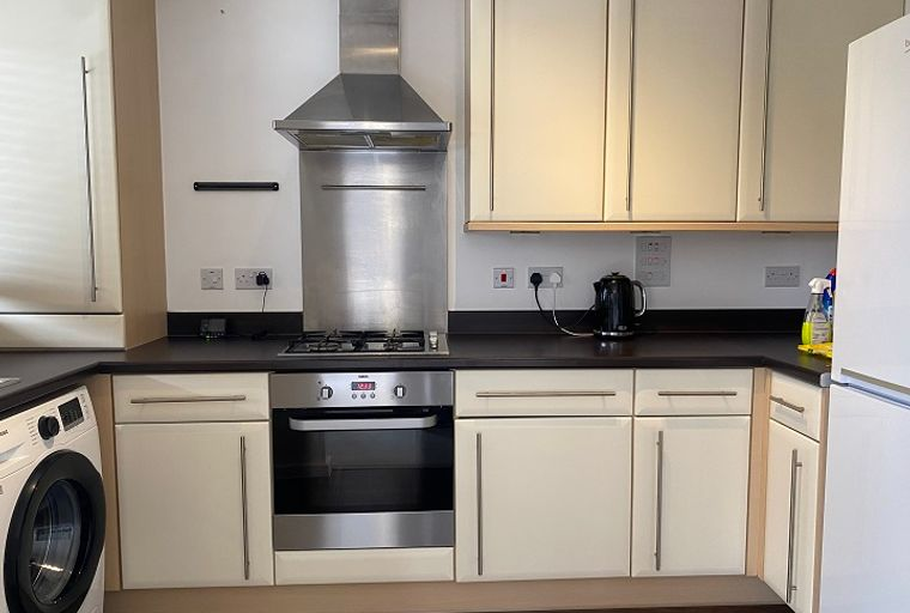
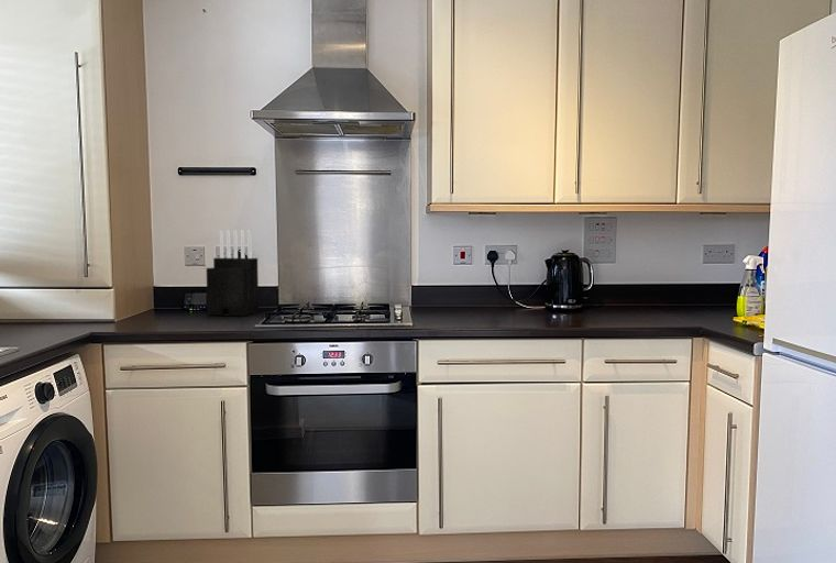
+ knife block (230, 272)
